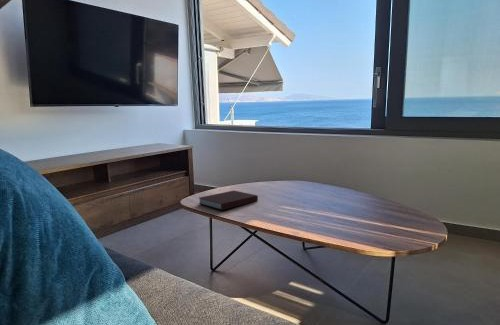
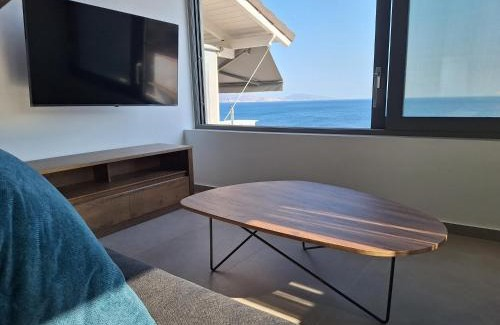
- notebook (228, 199)
